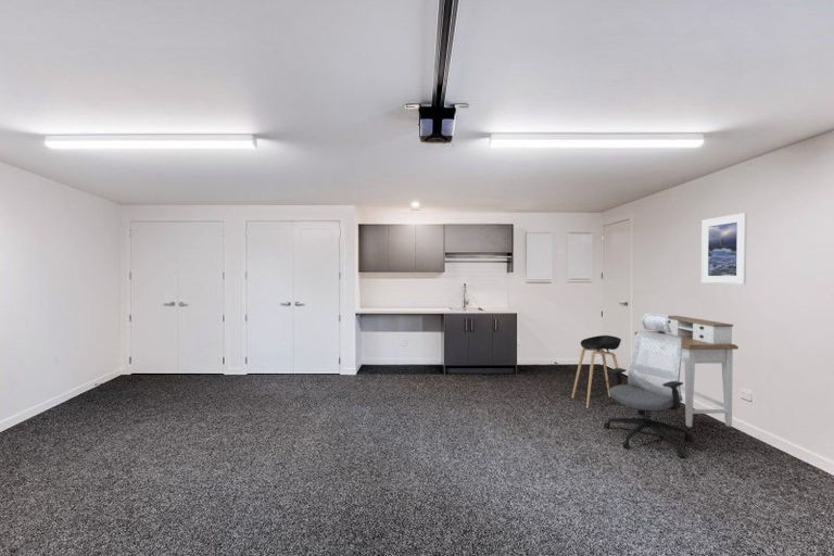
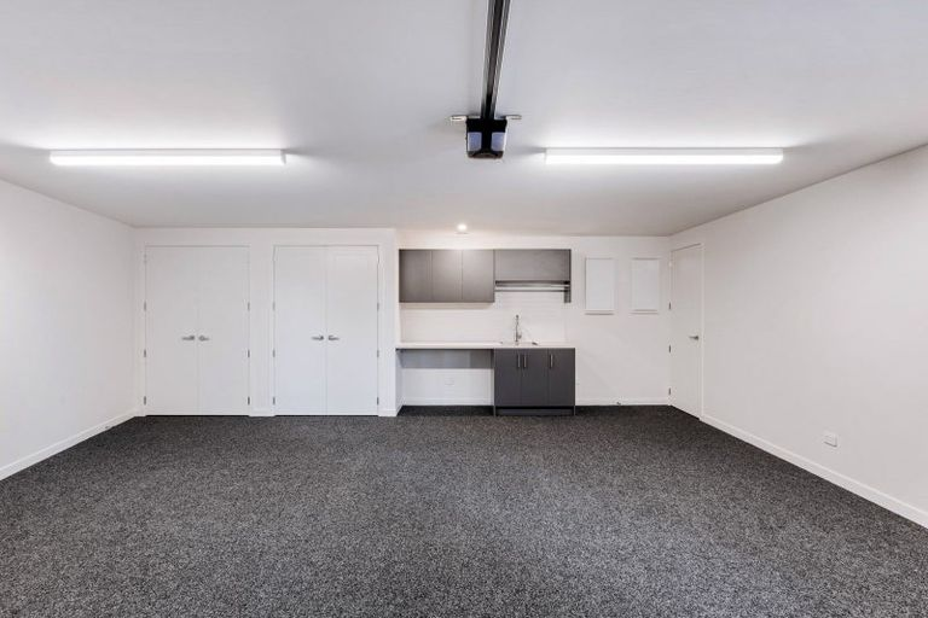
- stool (604, 369)
- desk (685, 366)
- office chair (646, 377)
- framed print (722, 250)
